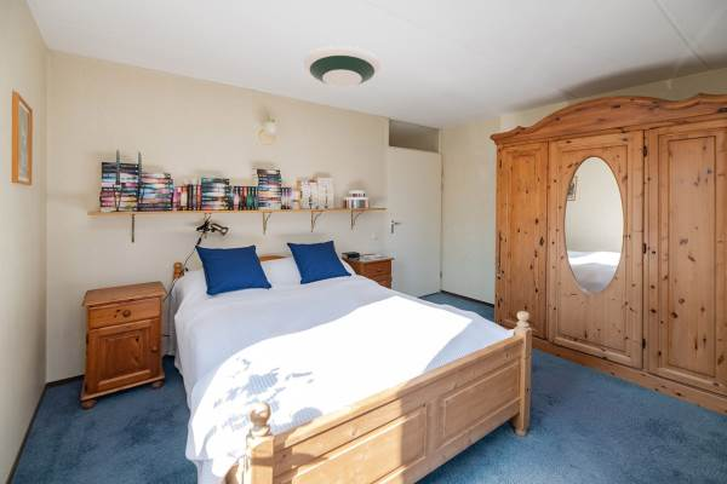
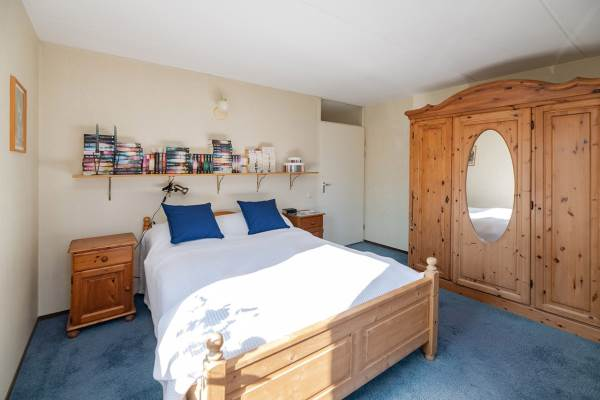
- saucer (342, 75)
